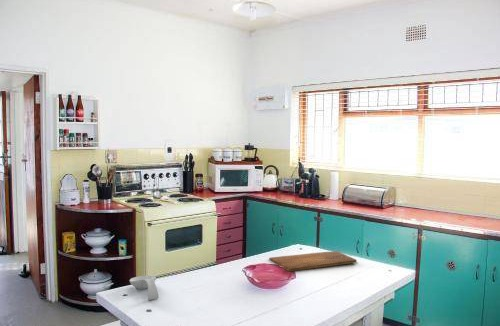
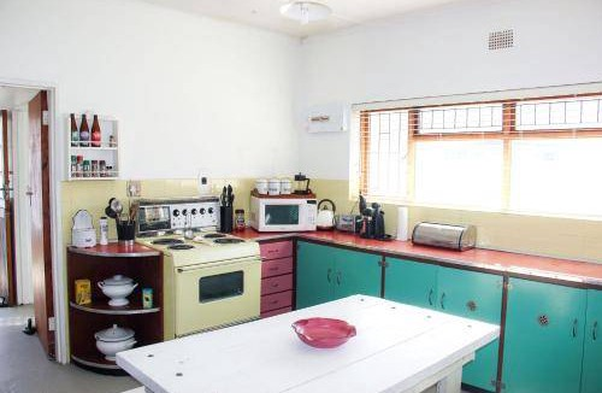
- cutting board (313, 260)
- spoon rest (146, 283)
